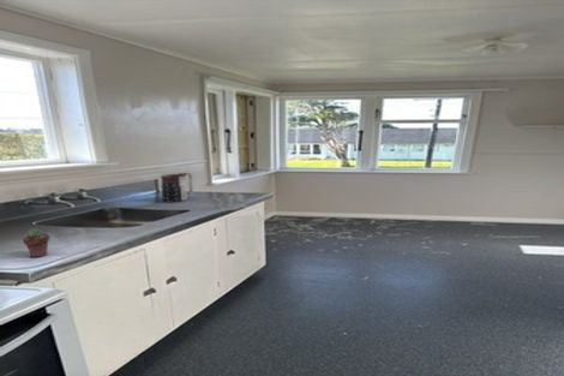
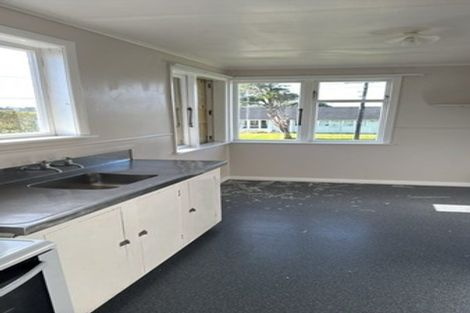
- potted succulent (36, 241)
- mug (178, 186)
